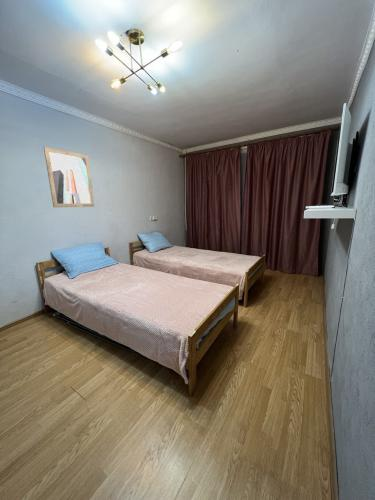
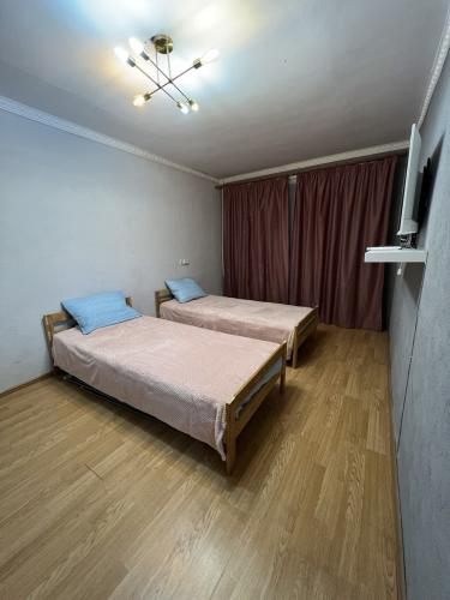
- wall art (71, 180)
